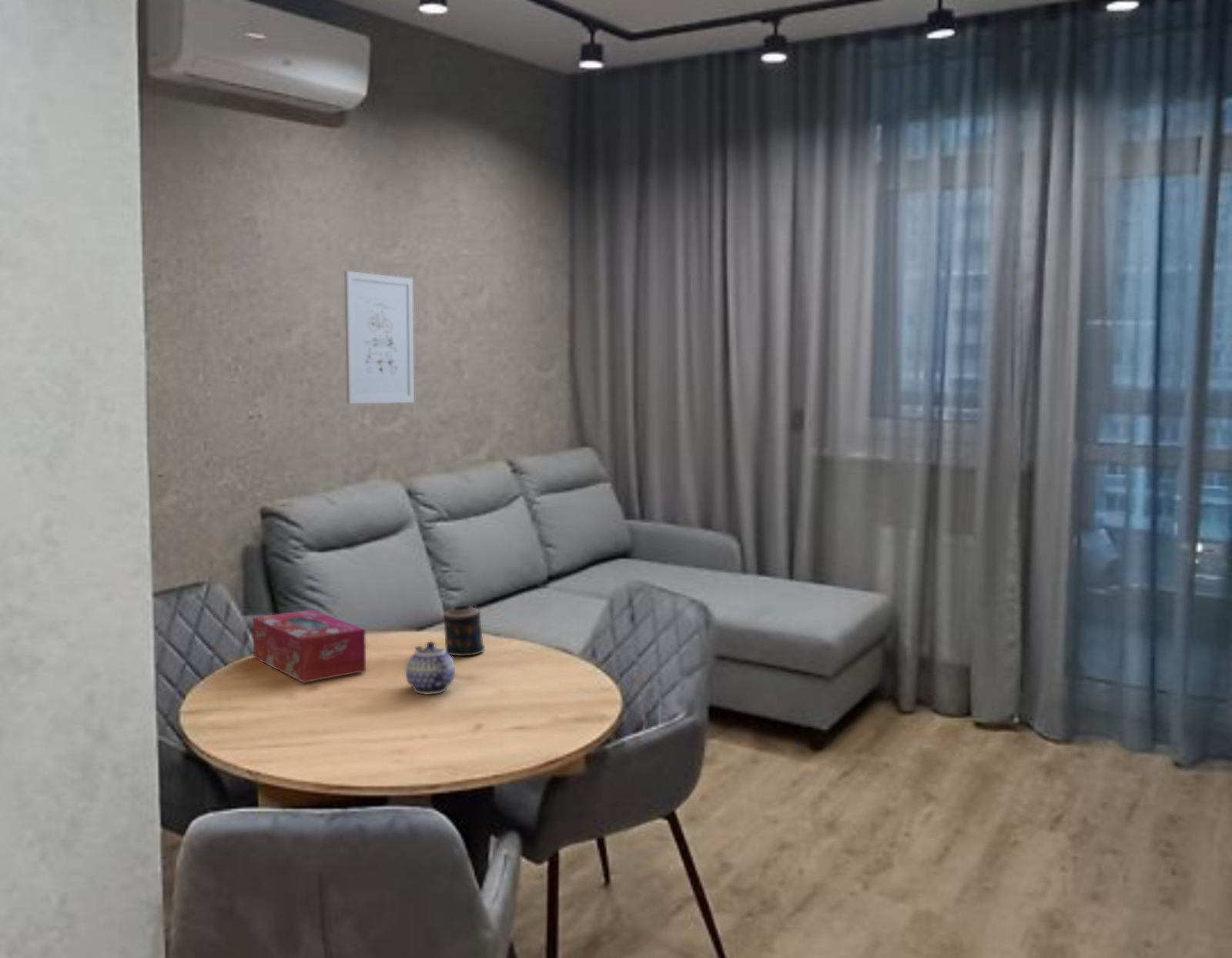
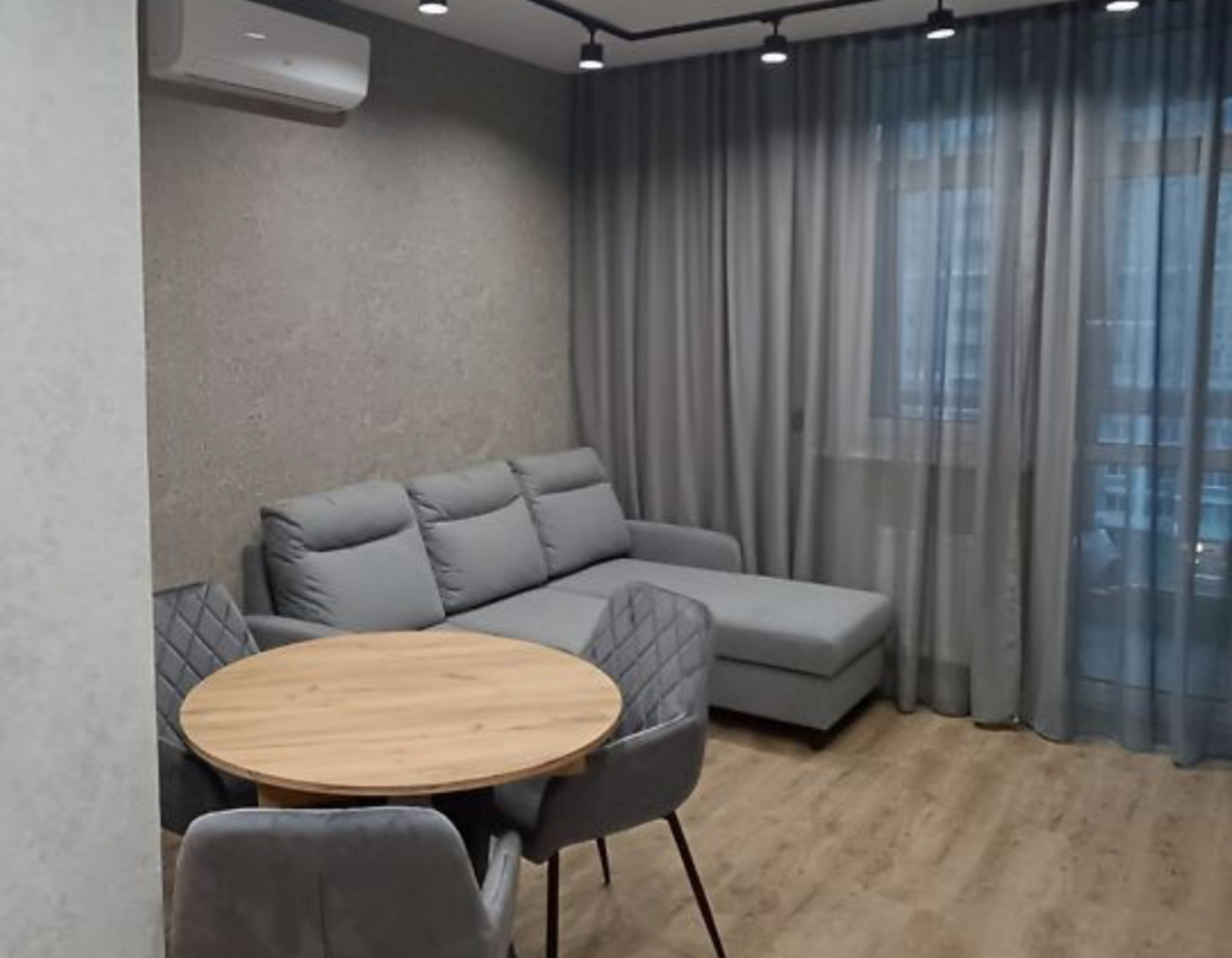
- teapot (430, 665)
- tissue box (307, 644)
- wall art (380, 339)
- candle (463, 628)
